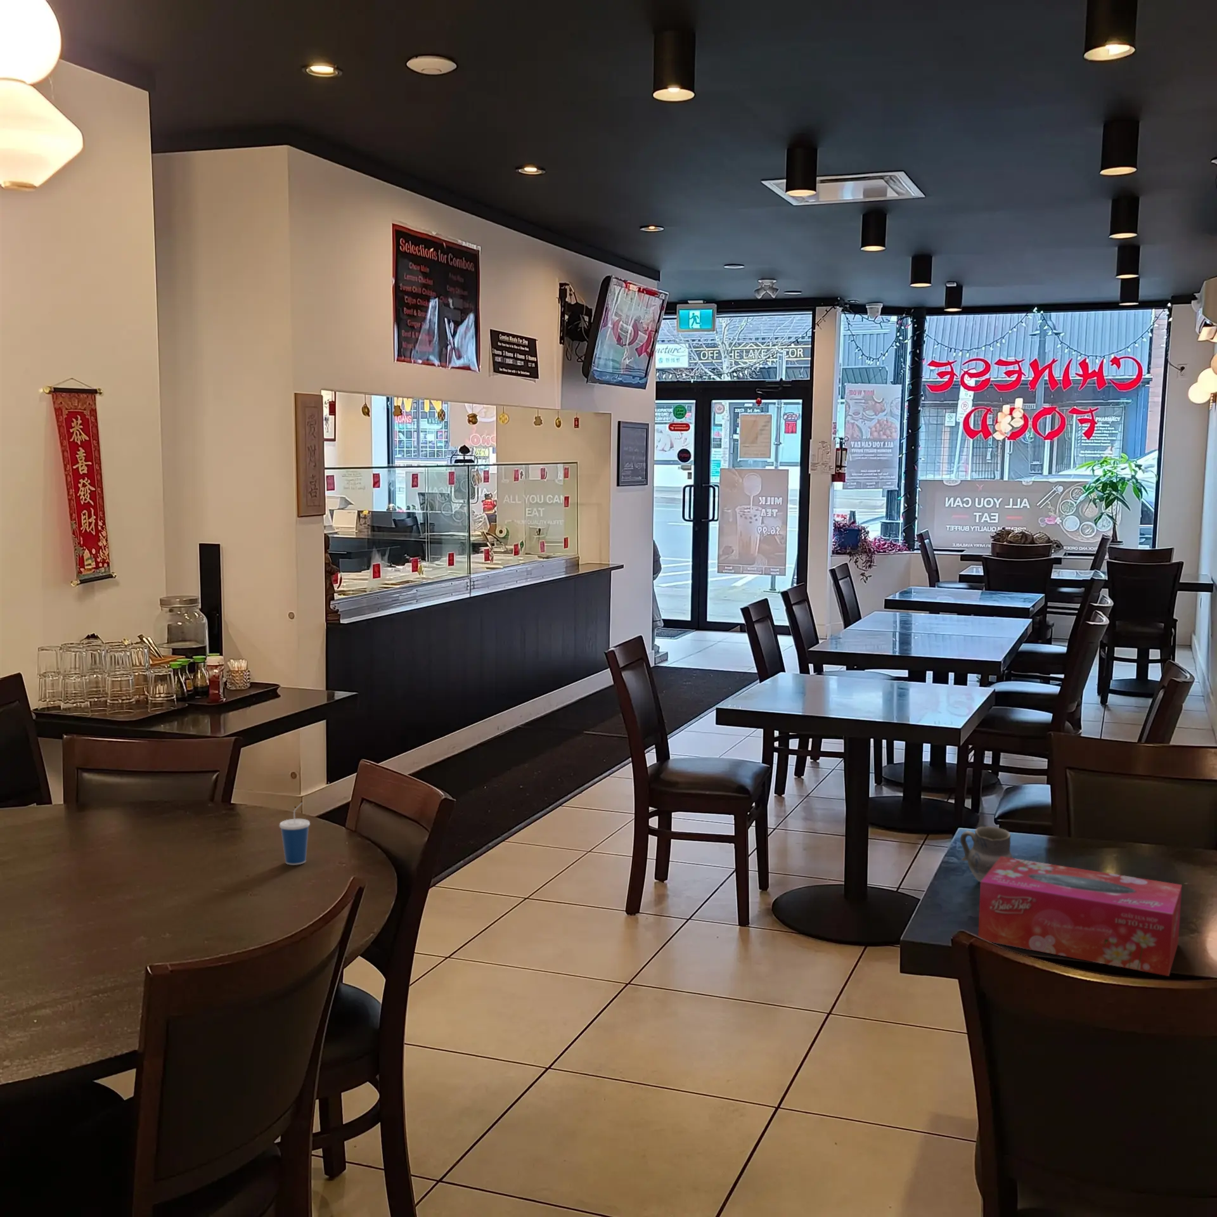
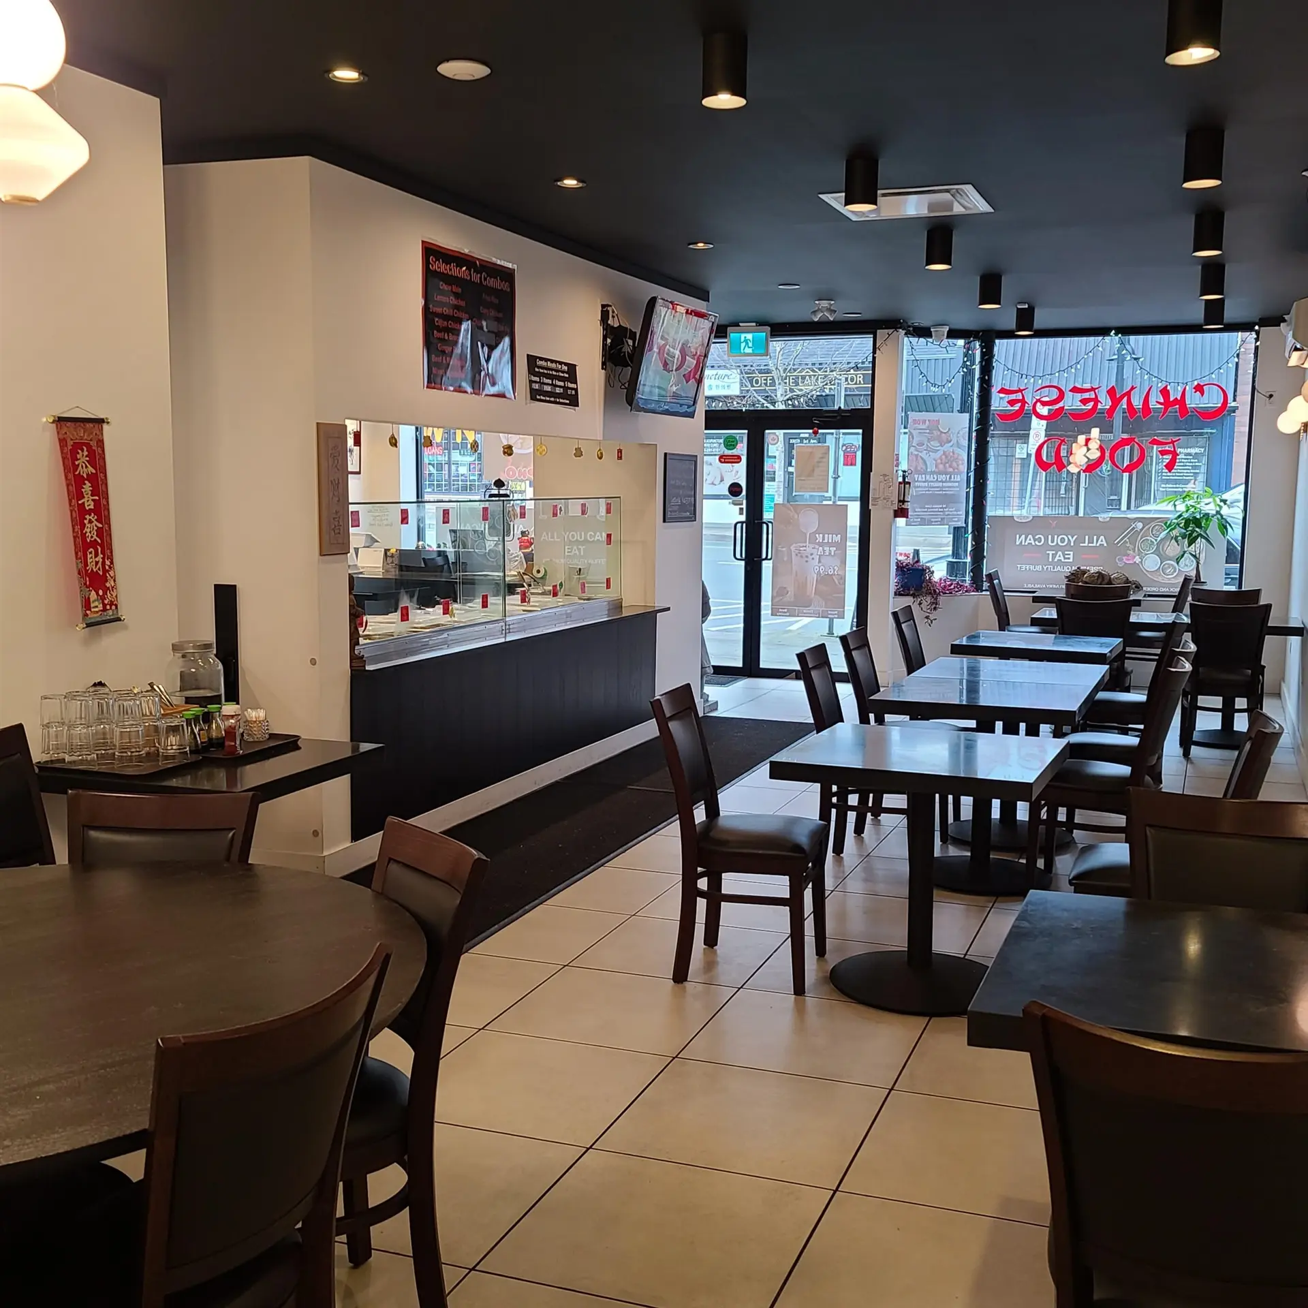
- cup (986, 855)
- tissue box (1079, 912)
- cup (294, 831)
